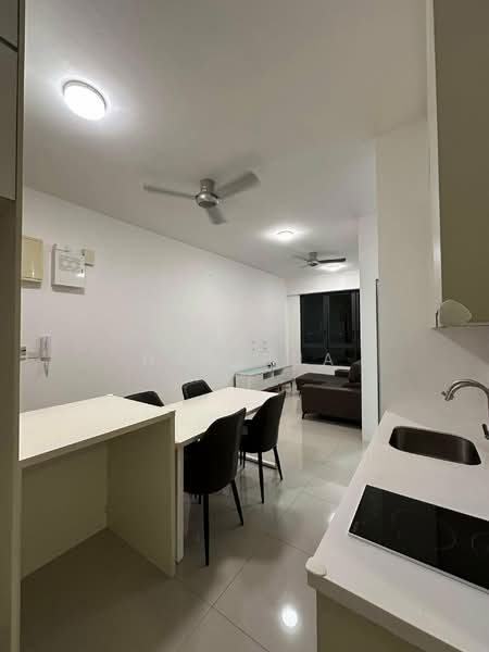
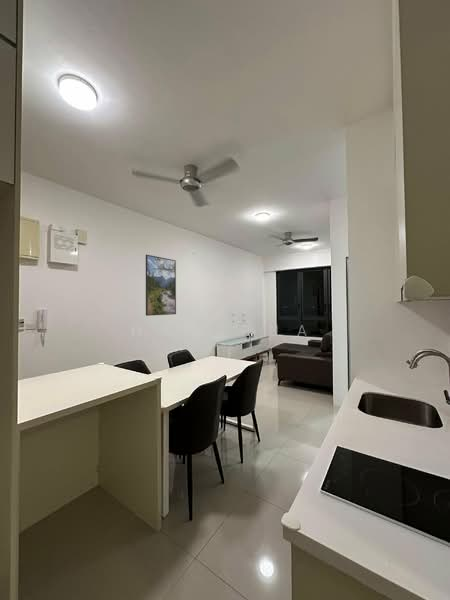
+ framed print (161, 286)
